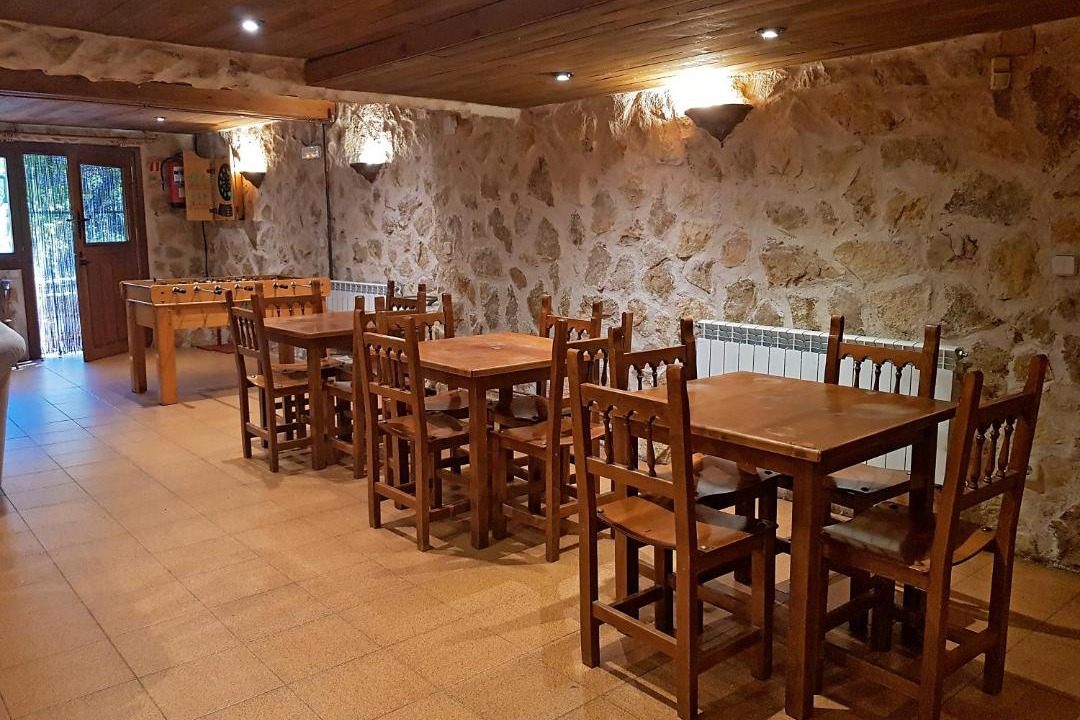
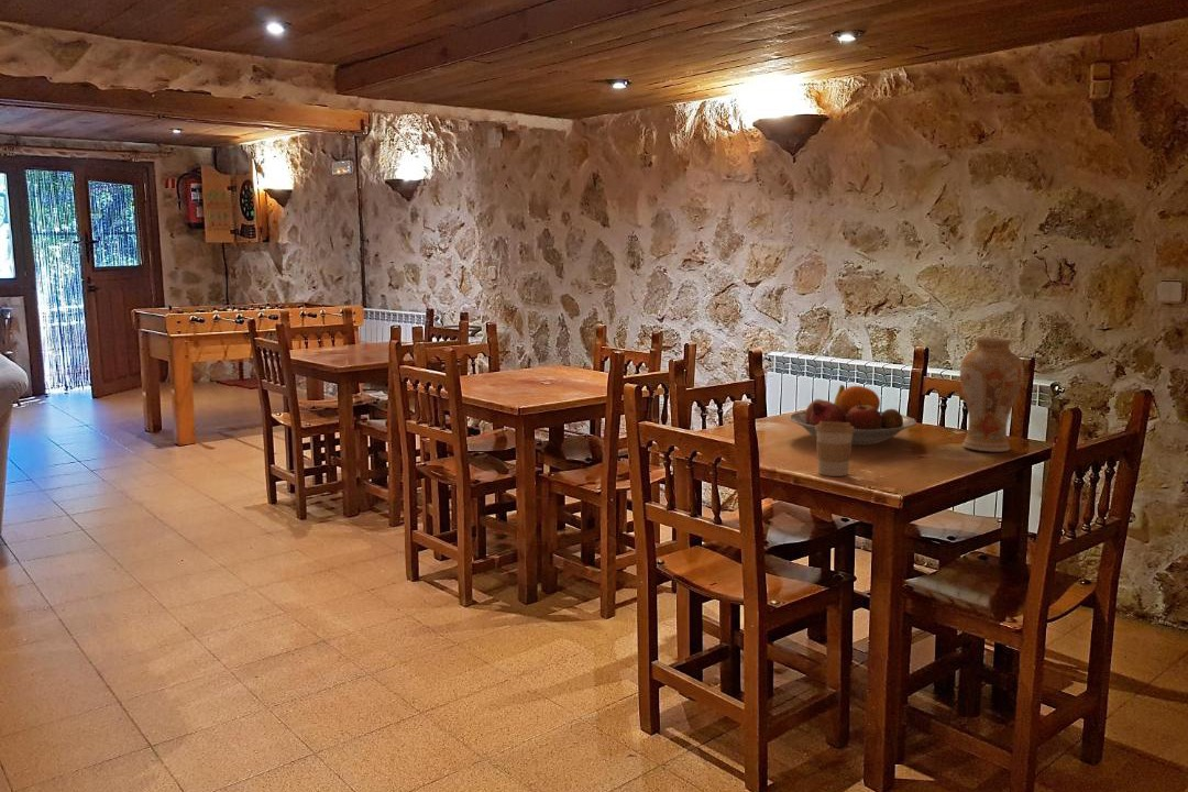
+ coffee cup (834, 447)
+ fruit bowl (851, 414)
+ vase (990, 394)
